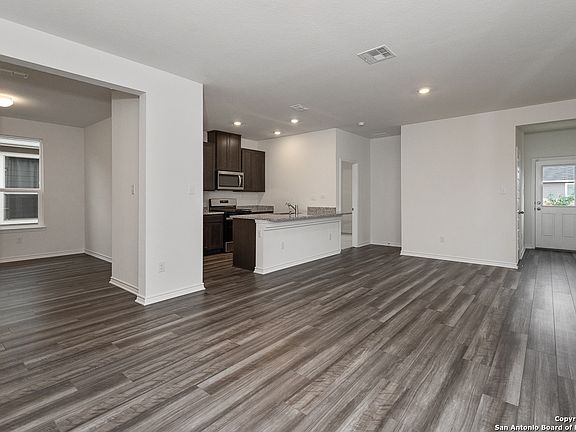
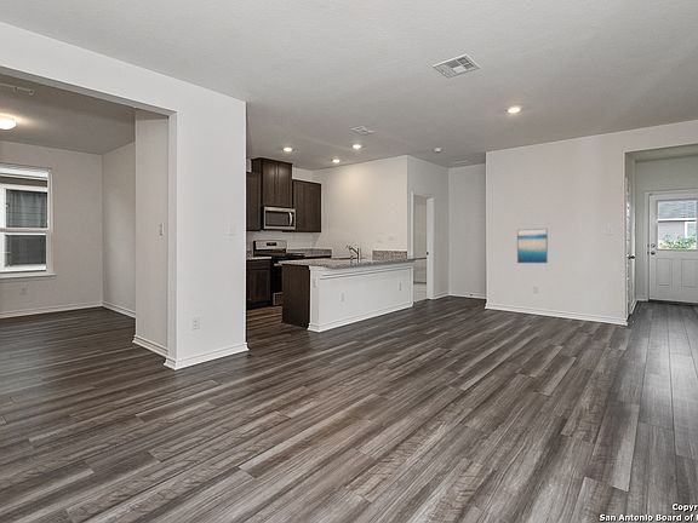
+ wall art (532, 246)
